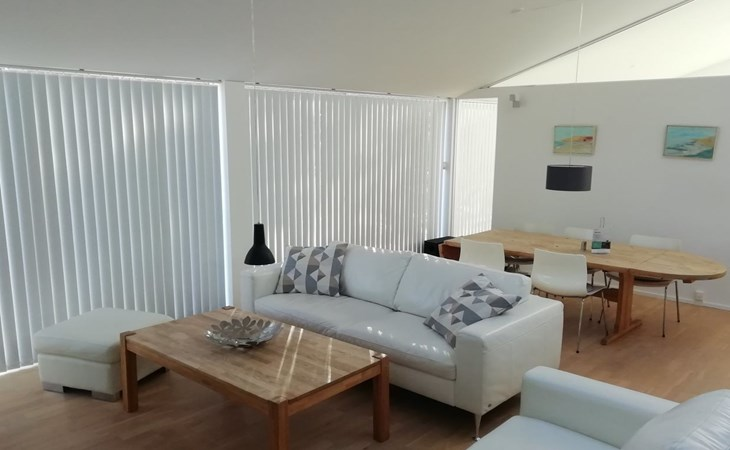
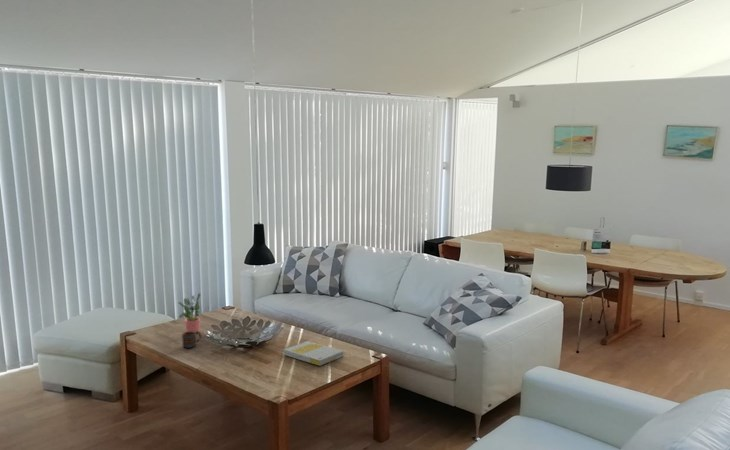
+ mug (192, 338)
+ book (313, 352)
+ potted plant (185, 313)
